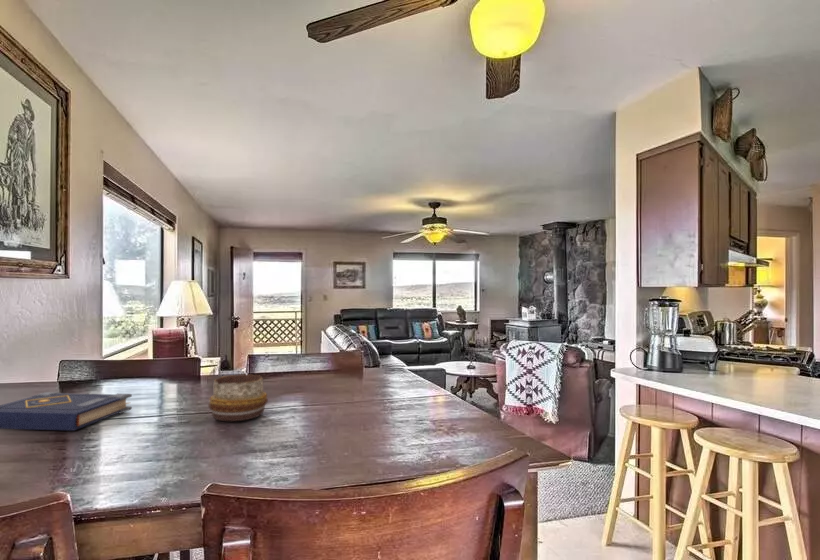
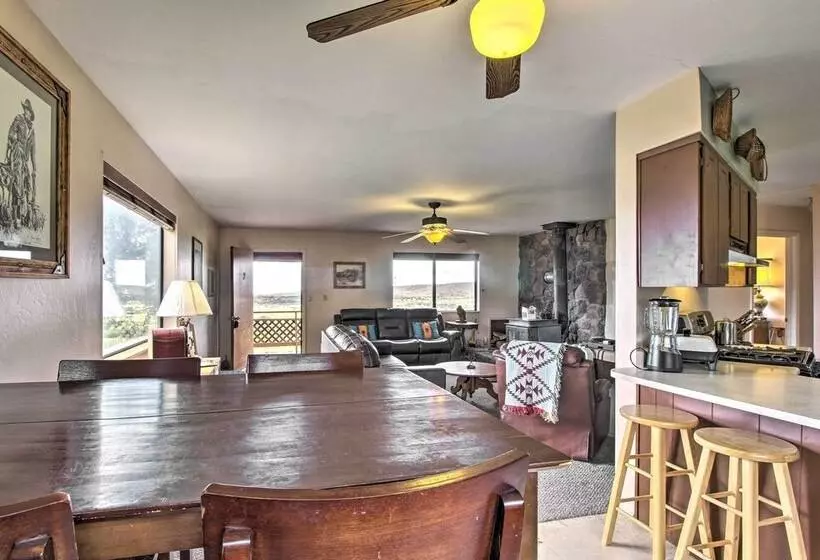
- decorative bowl (238, 397)
- book (58, 410)
